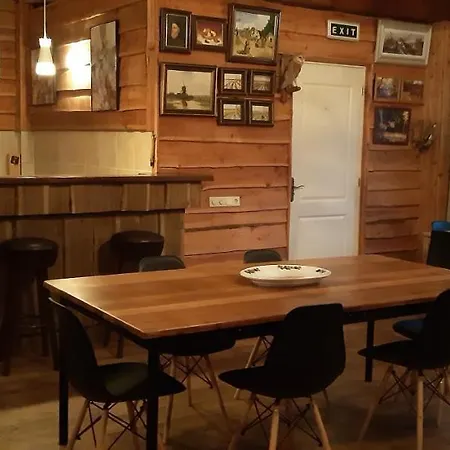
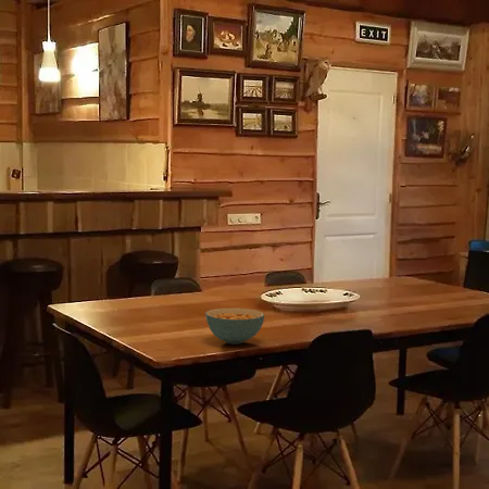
+ cereal bowl (234, 327)
